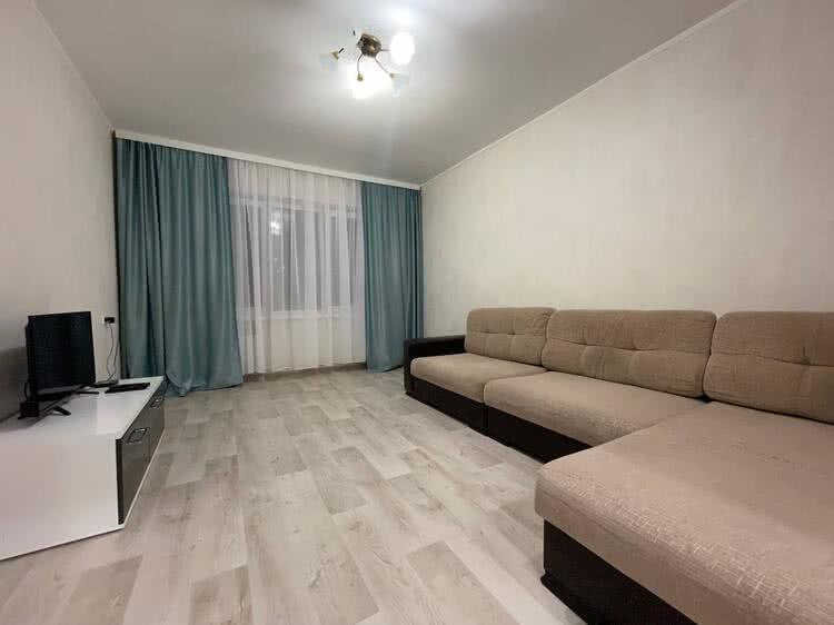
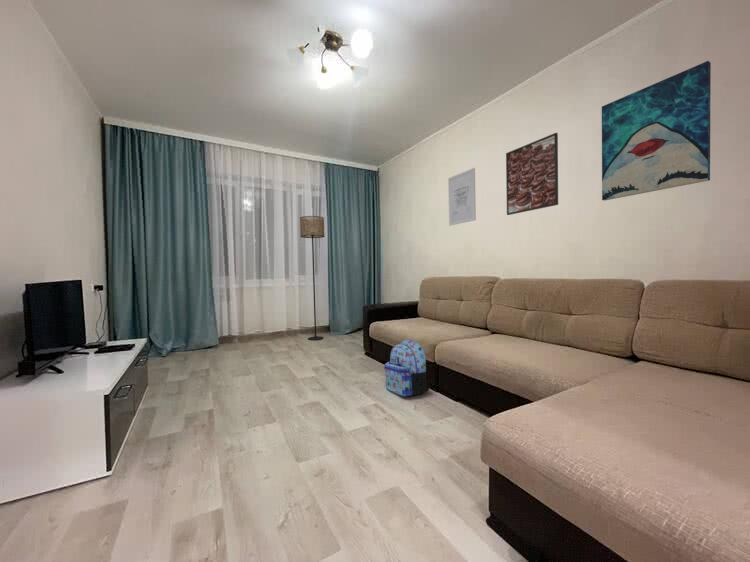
+ backpack (405, 365)
+ wall art (649, 139)
+ floor lamp (313, 278)
+ wall art (461, 198)
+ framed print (530, 177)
